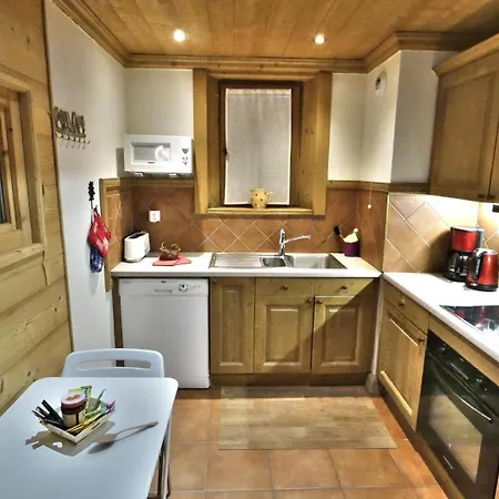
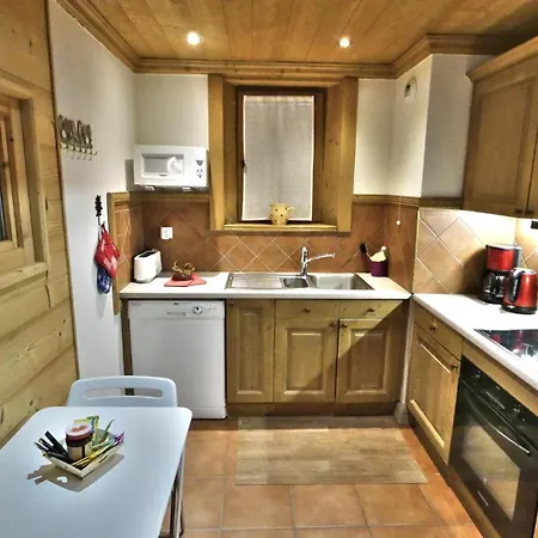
- spoon (126, 429)
